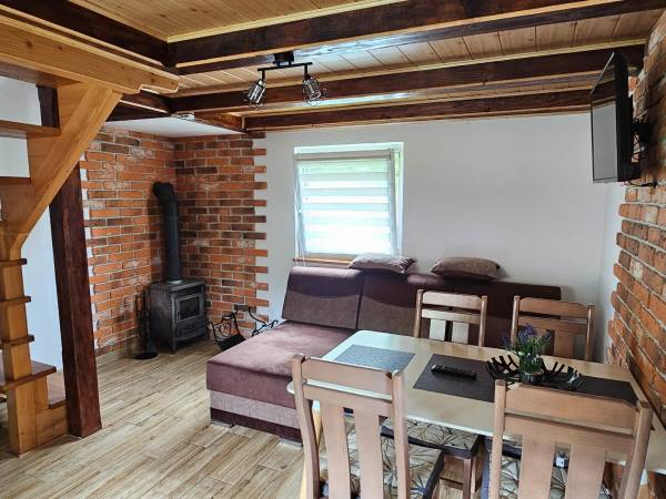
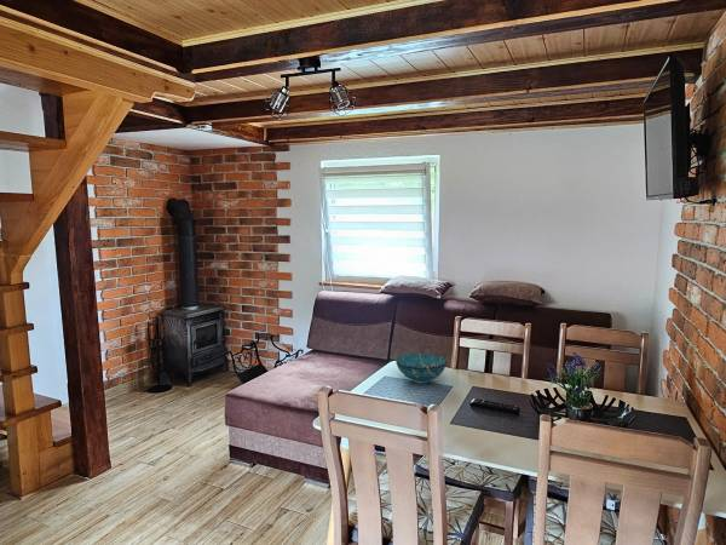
+ decorative bowl (421, 369)
